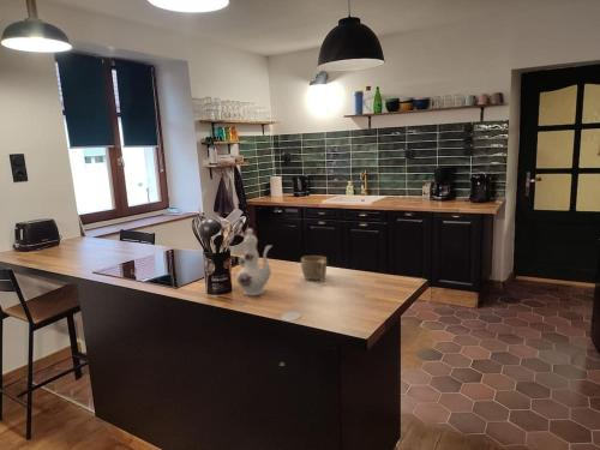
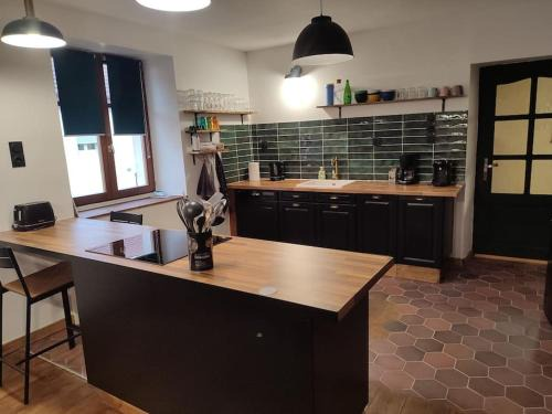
- chinaware (254, 260)
- cup (316, 269)
